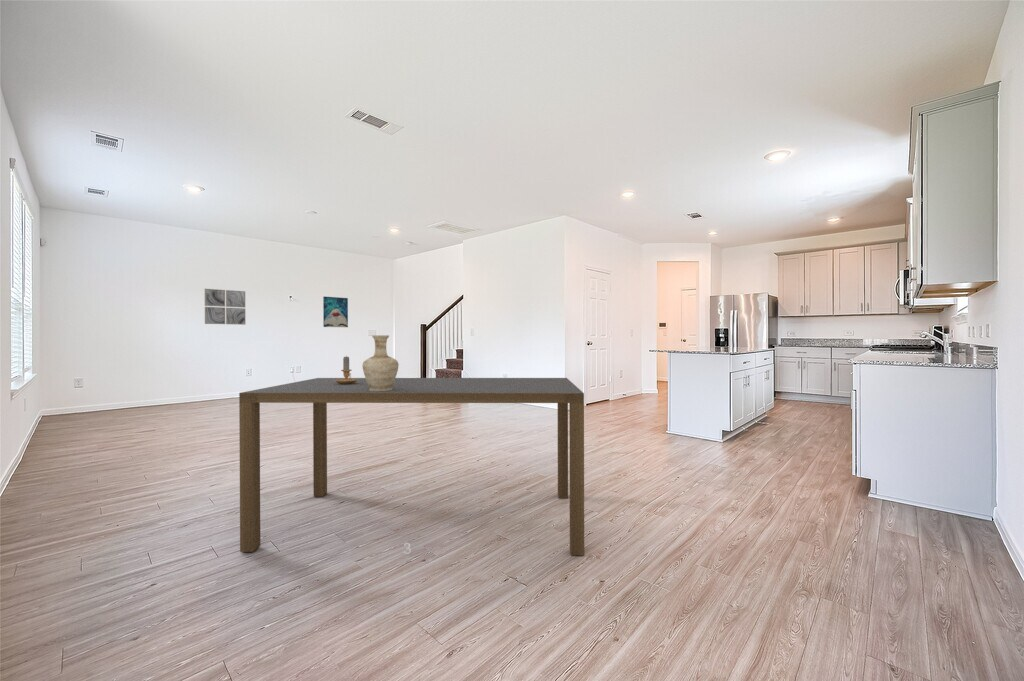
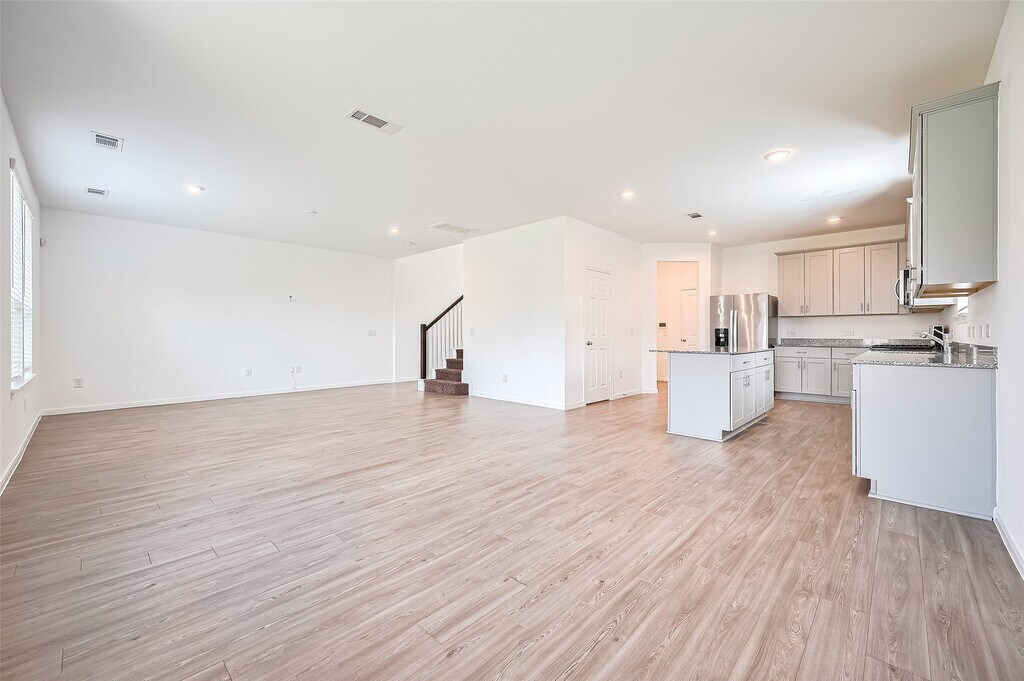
- candlestick (347, 368)
- vase (380, 362)
- dining table (428, 402)
- wall art (335, 312)
- wall art (226, 306)
